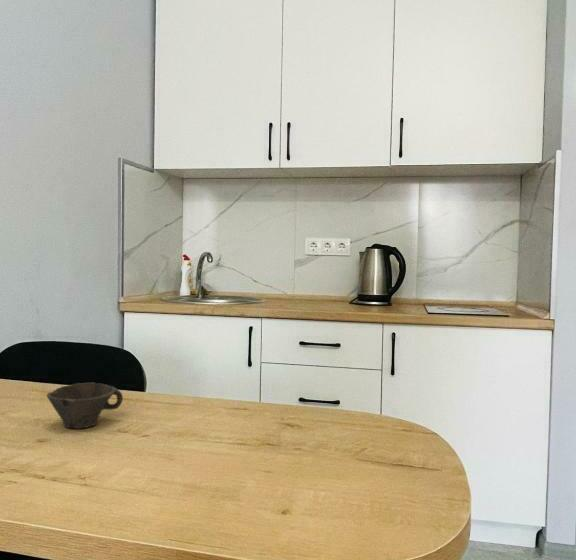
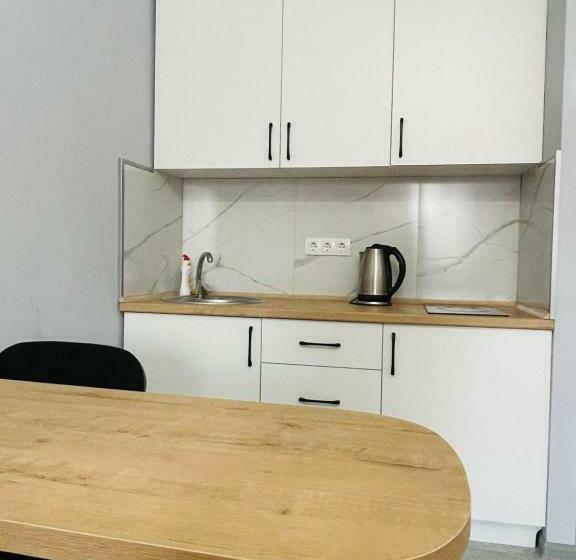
- cup (85, 406)
